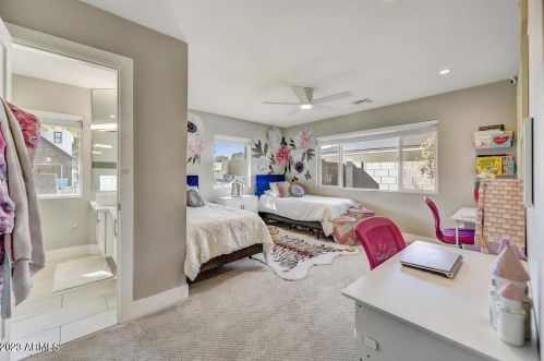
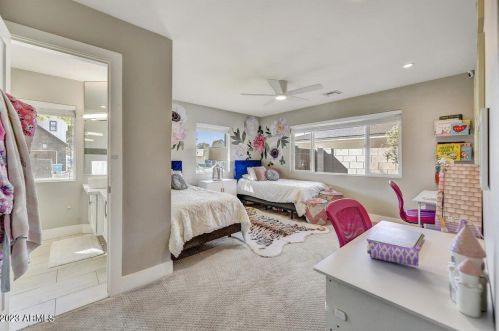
+ pencil case (392, 251)
